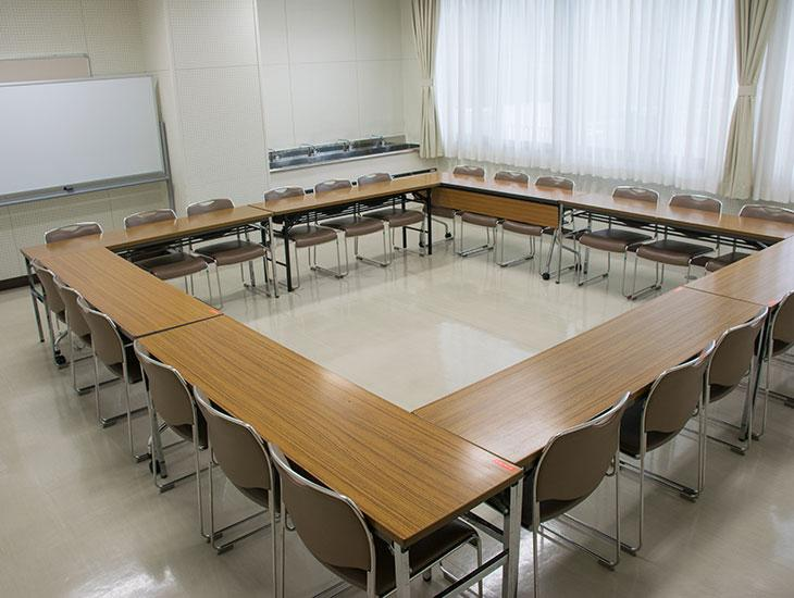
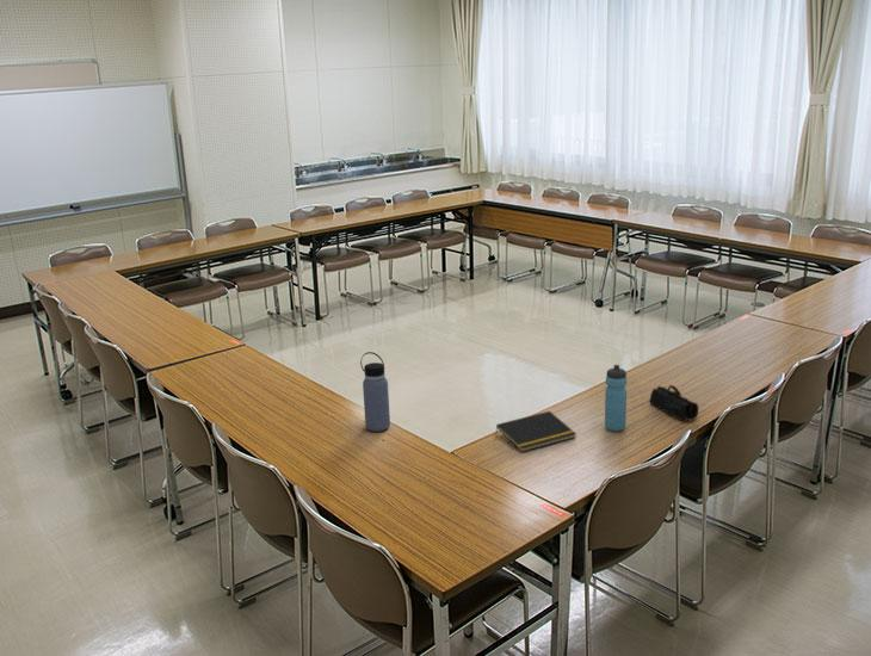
+ pencil case (673, 398)
+ notepad (536, 431)
+ water bottle (375, 391)
+ water bottle (616, 396)
